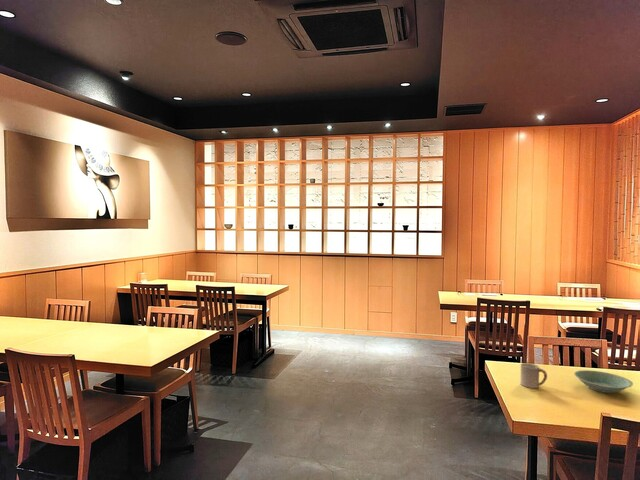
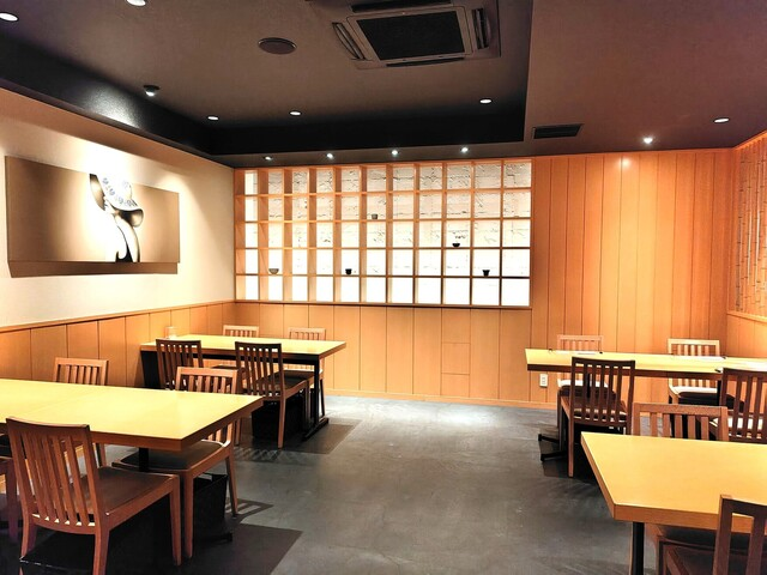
- bowl (602, 383)
- cup (533, 376)
